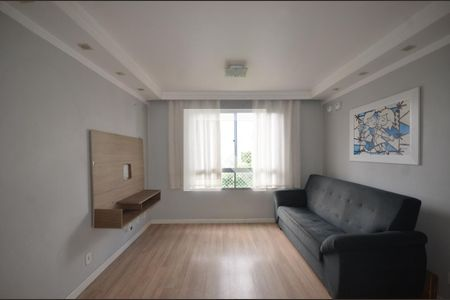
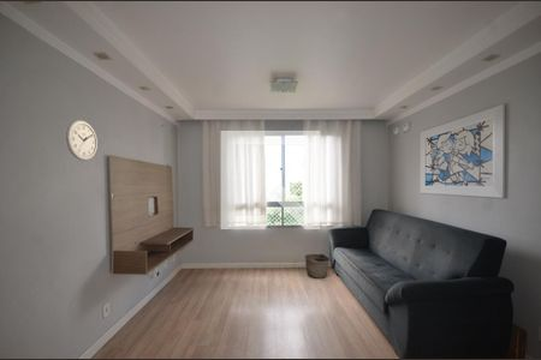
+ wall clock (83, 140)
+ basket (316, 264)
